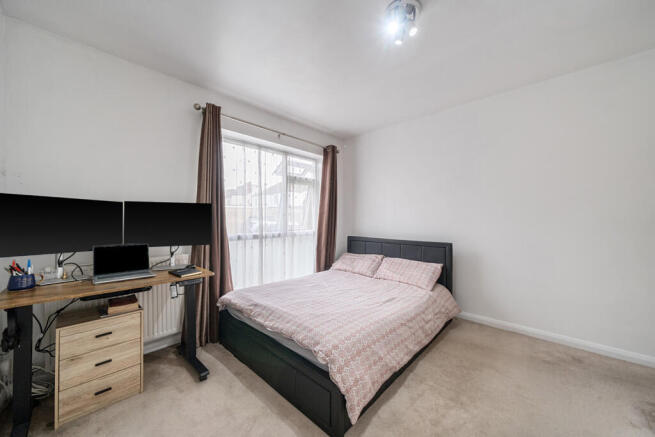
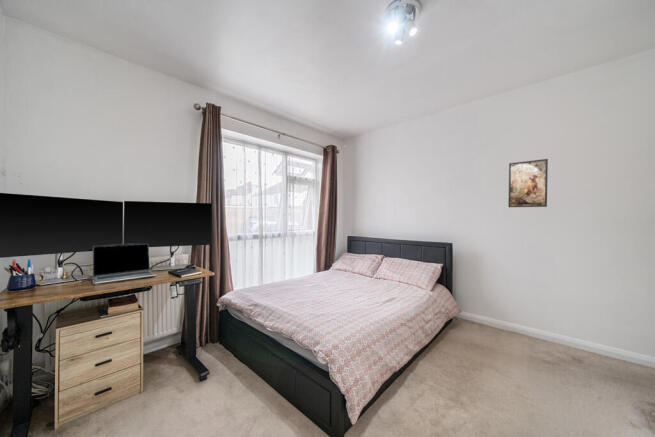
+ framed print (527, 184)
